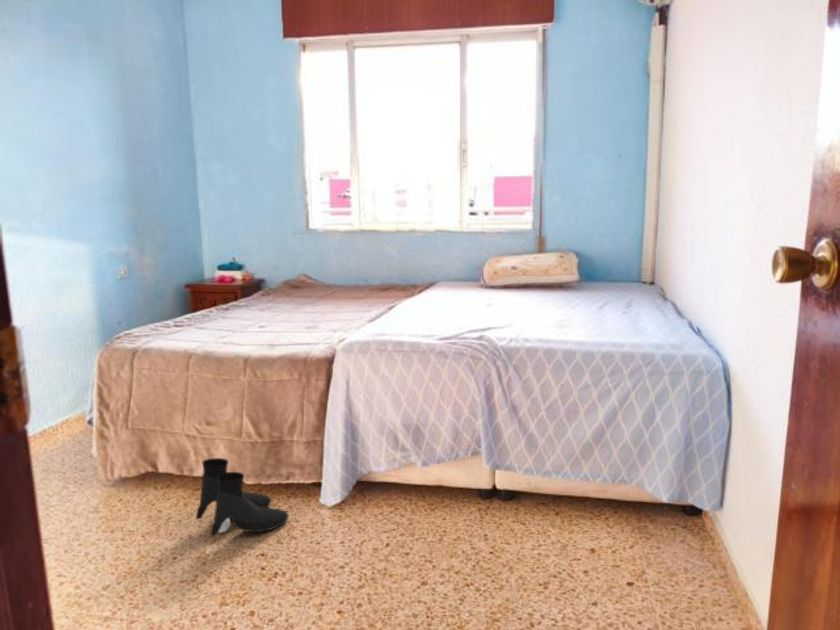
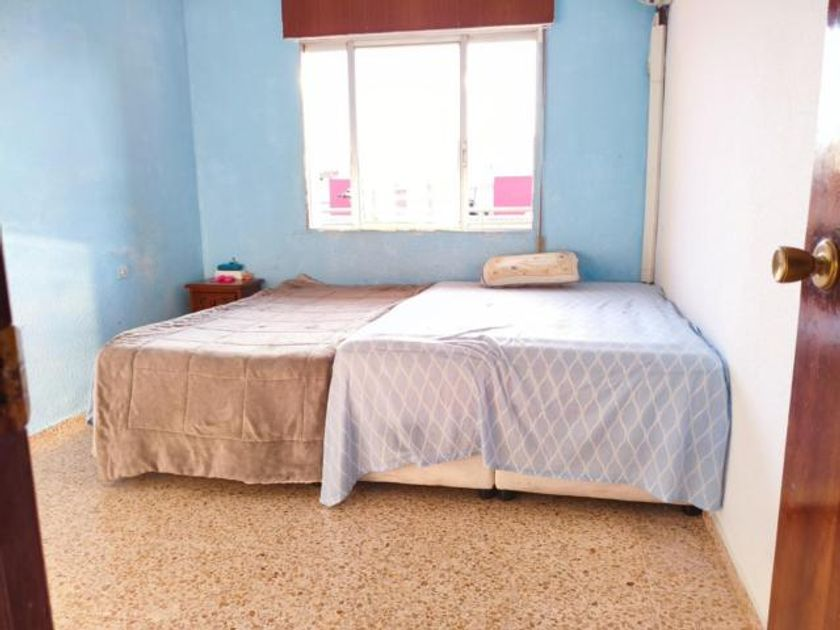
- boots (241, 491)
